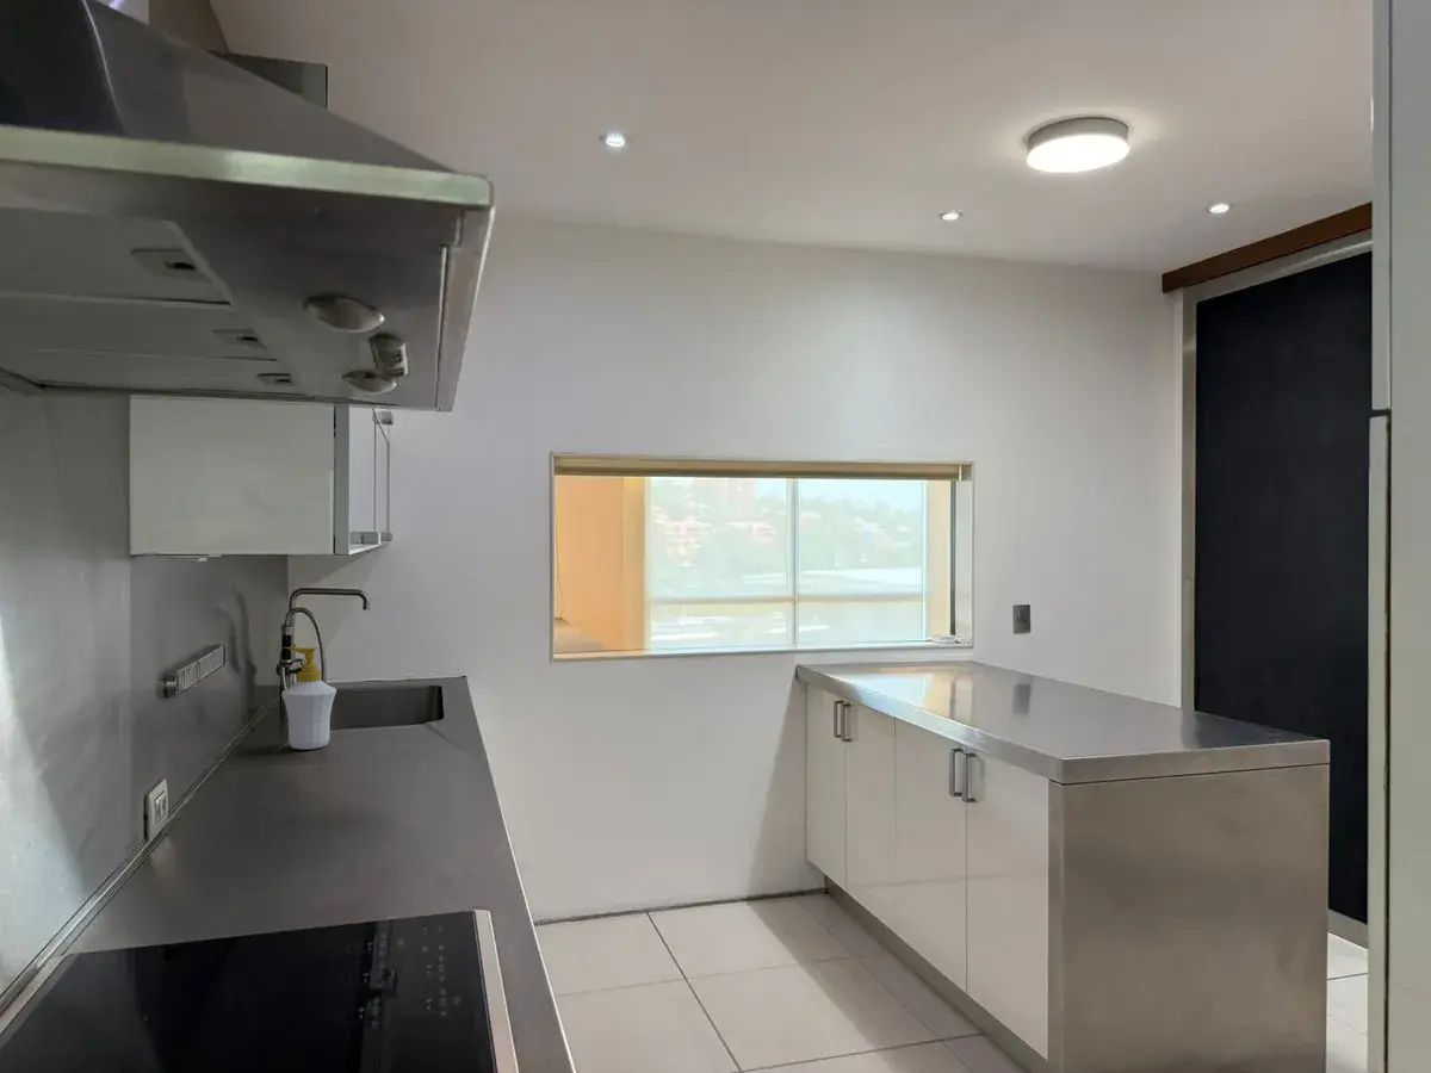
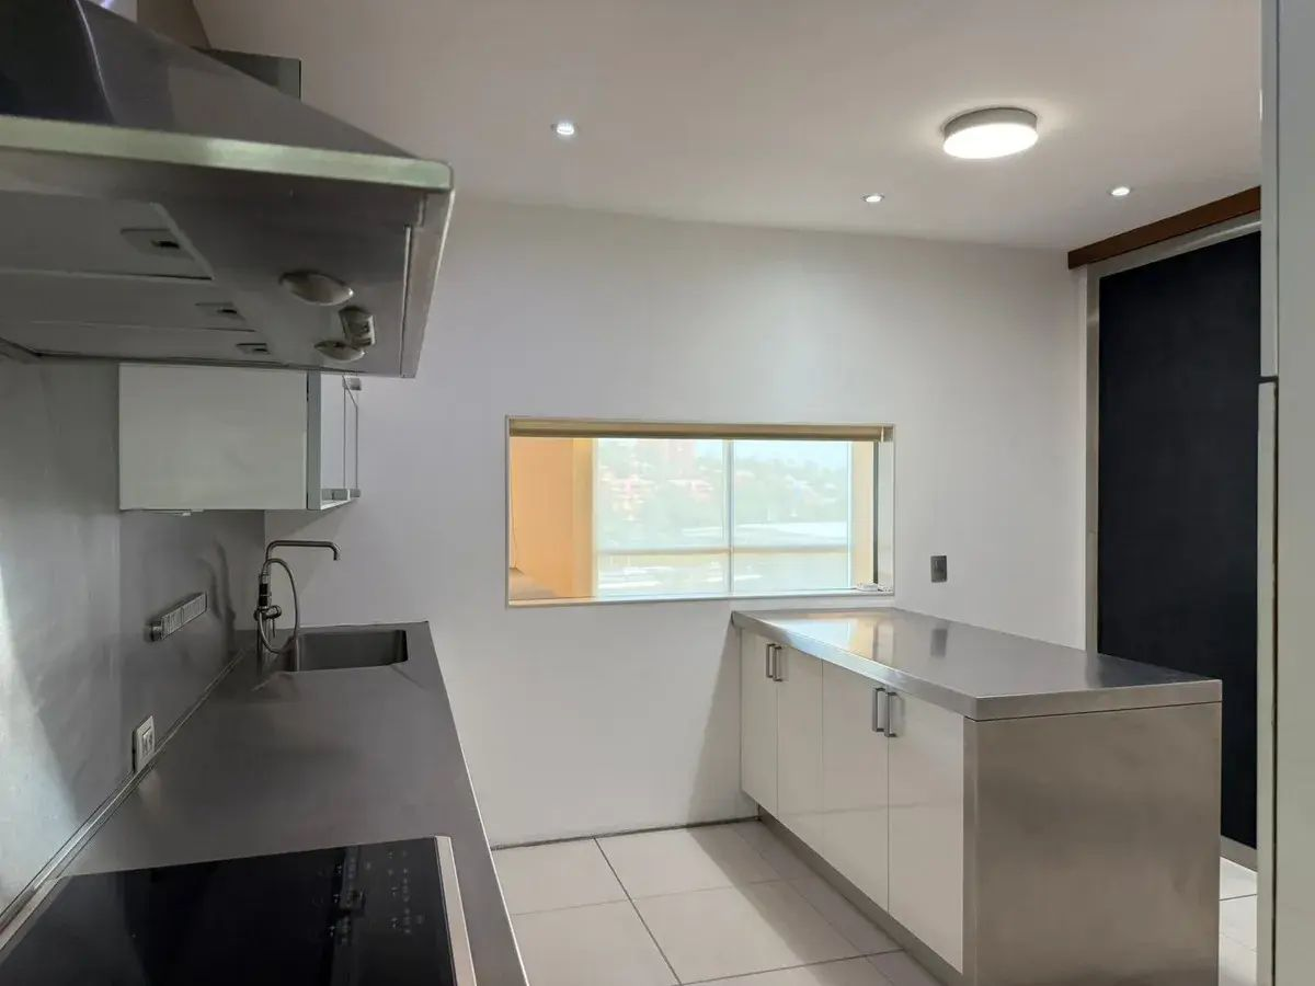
- soap bottle (309, 696)
